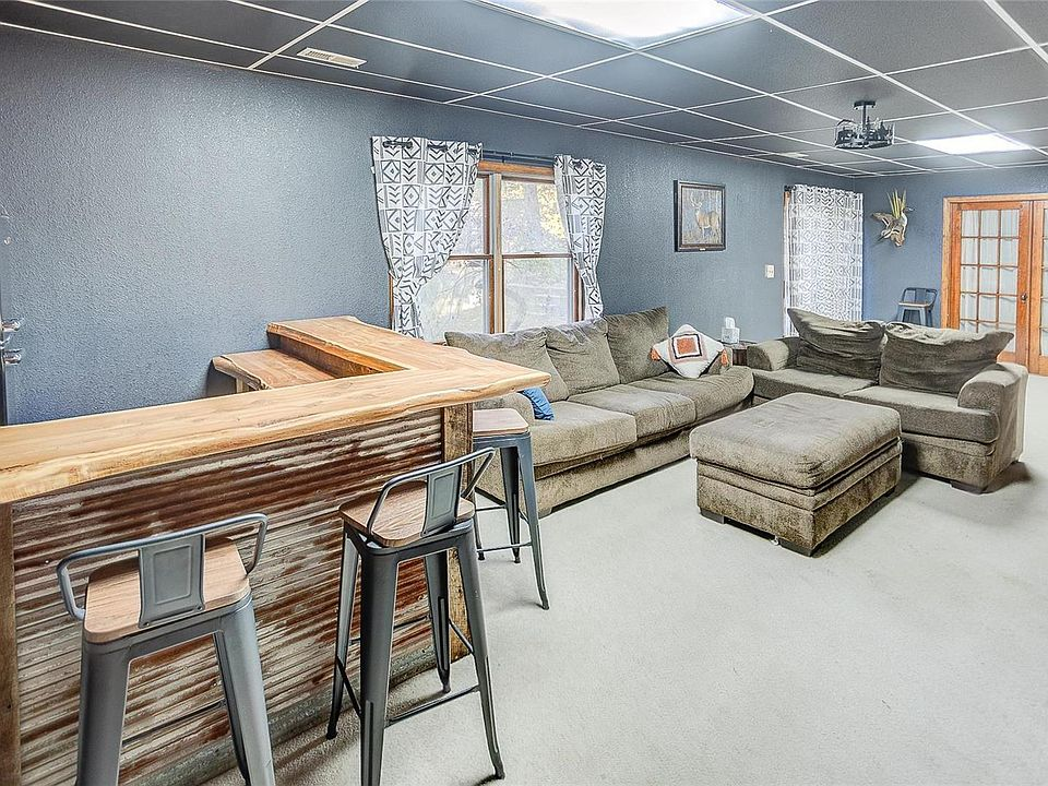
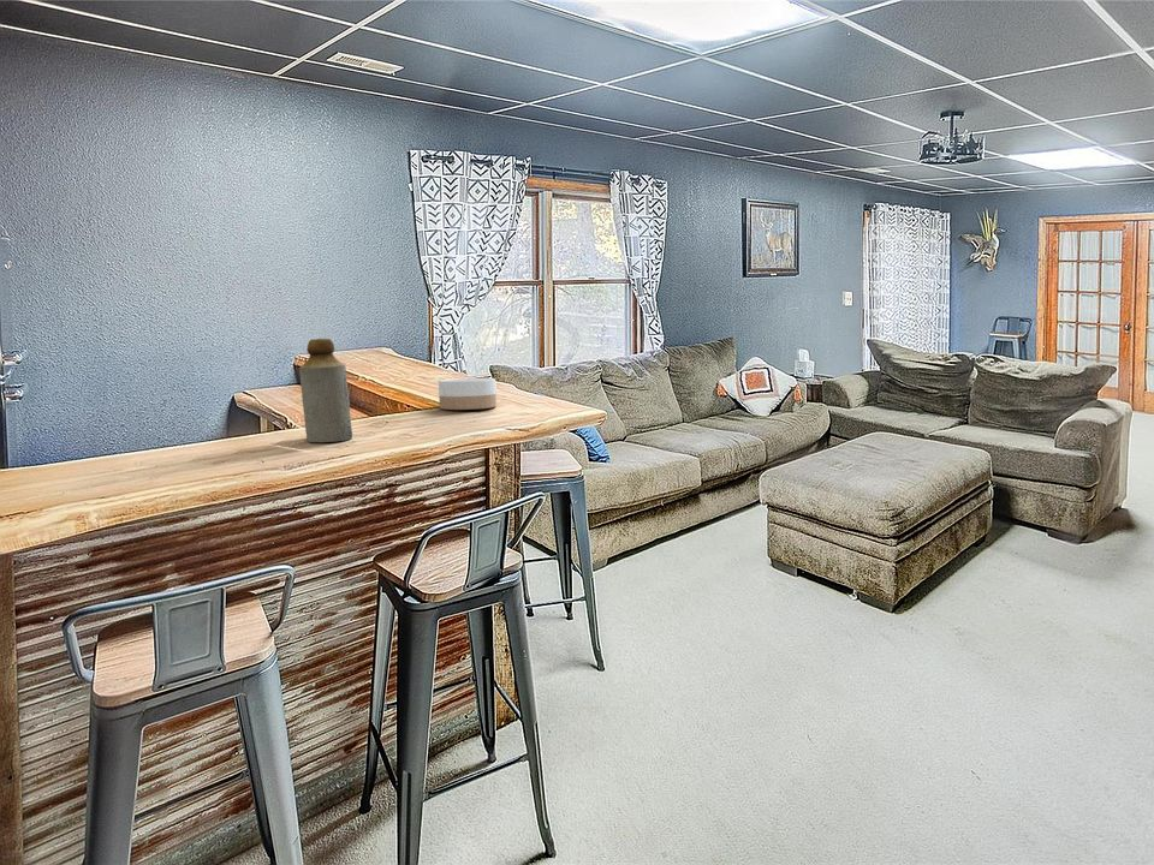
+ bottle (325, 389)
+ bowl (468, 393)
